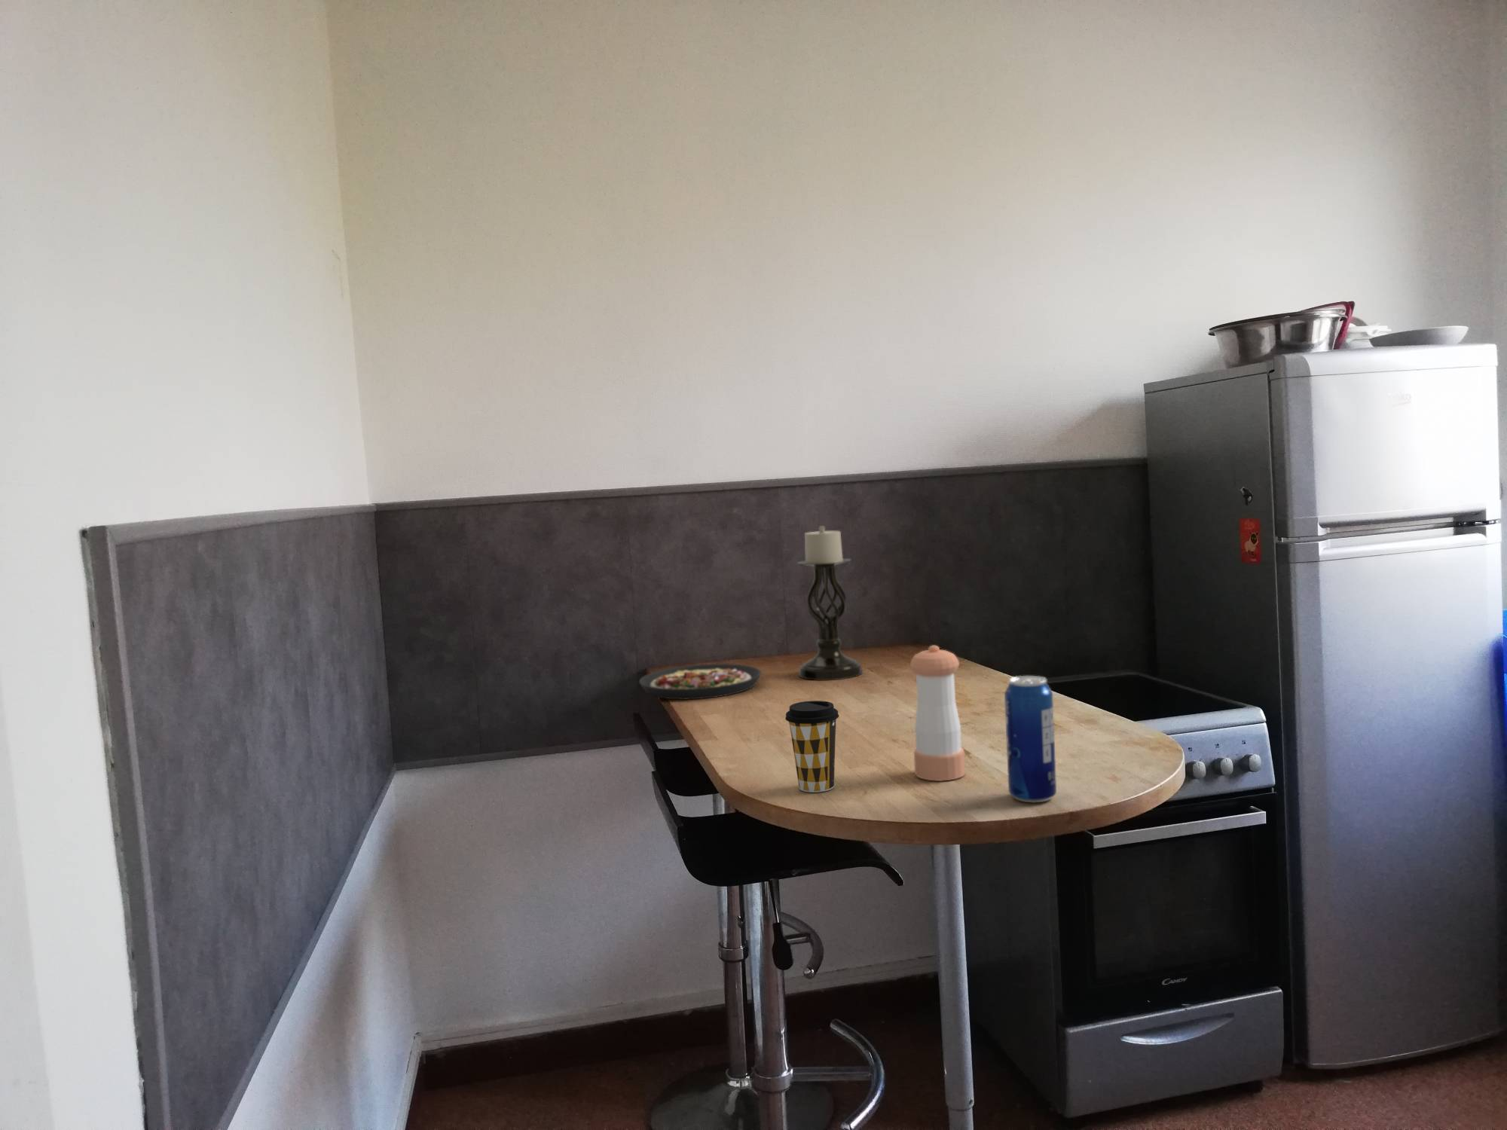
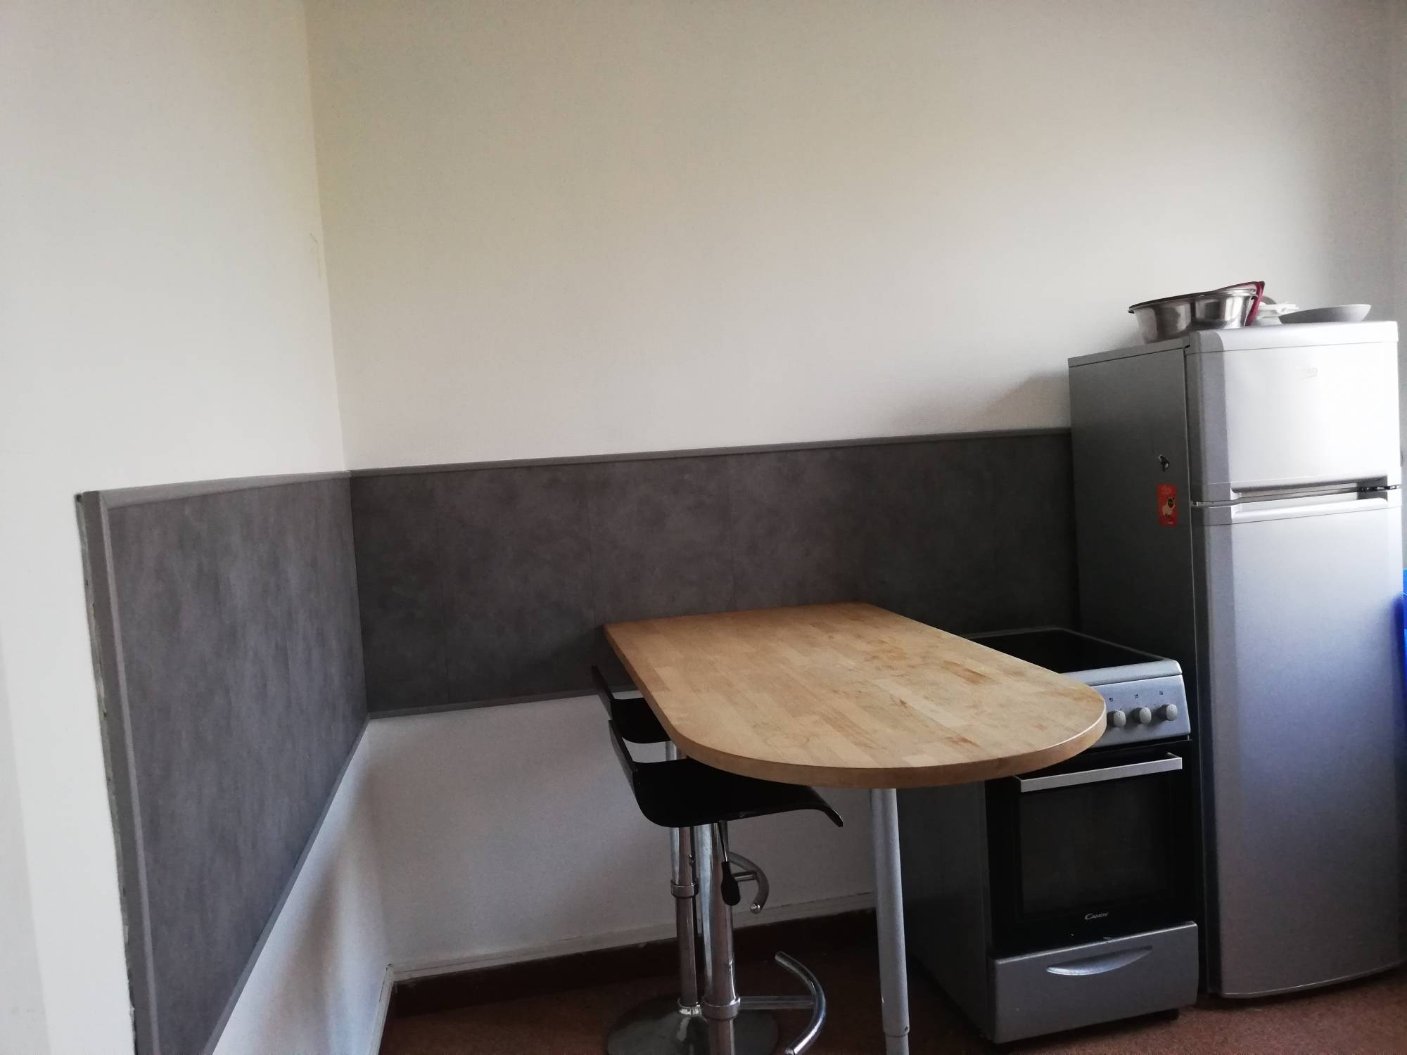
- beverage can (1030, 738)
- candle holder (828, 599)
- plate (700, 678)
- coffee cup (814, 745)
- pepper shaker (936, 710)
